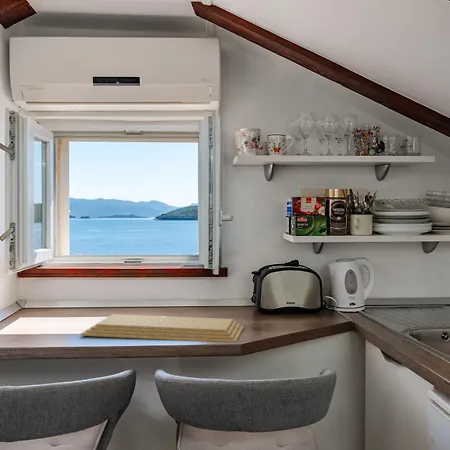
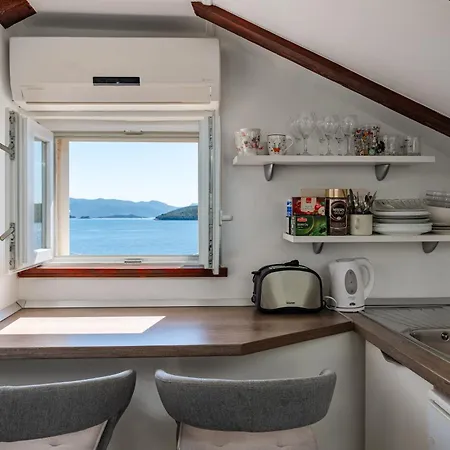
- cutting board (164, 327)
